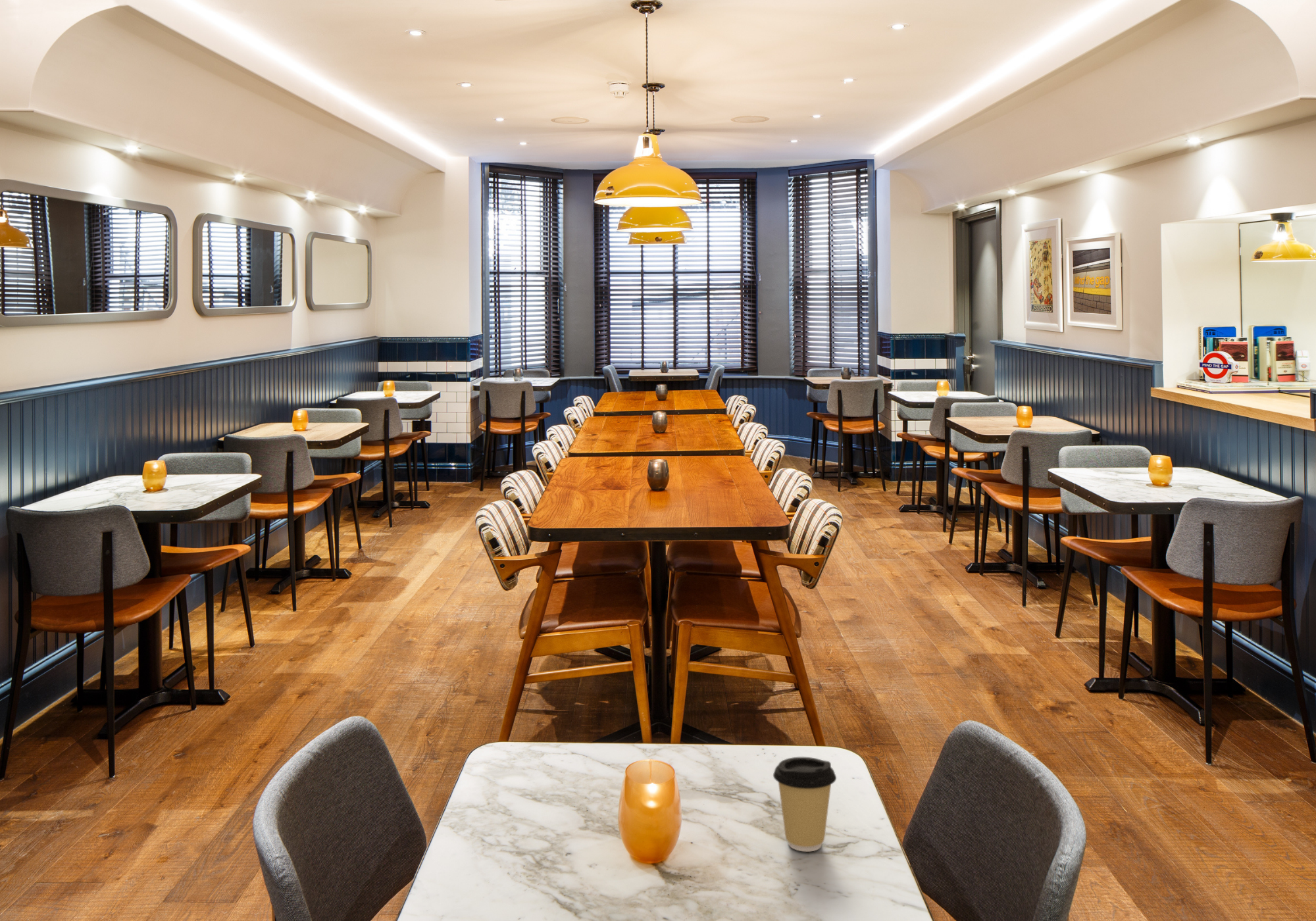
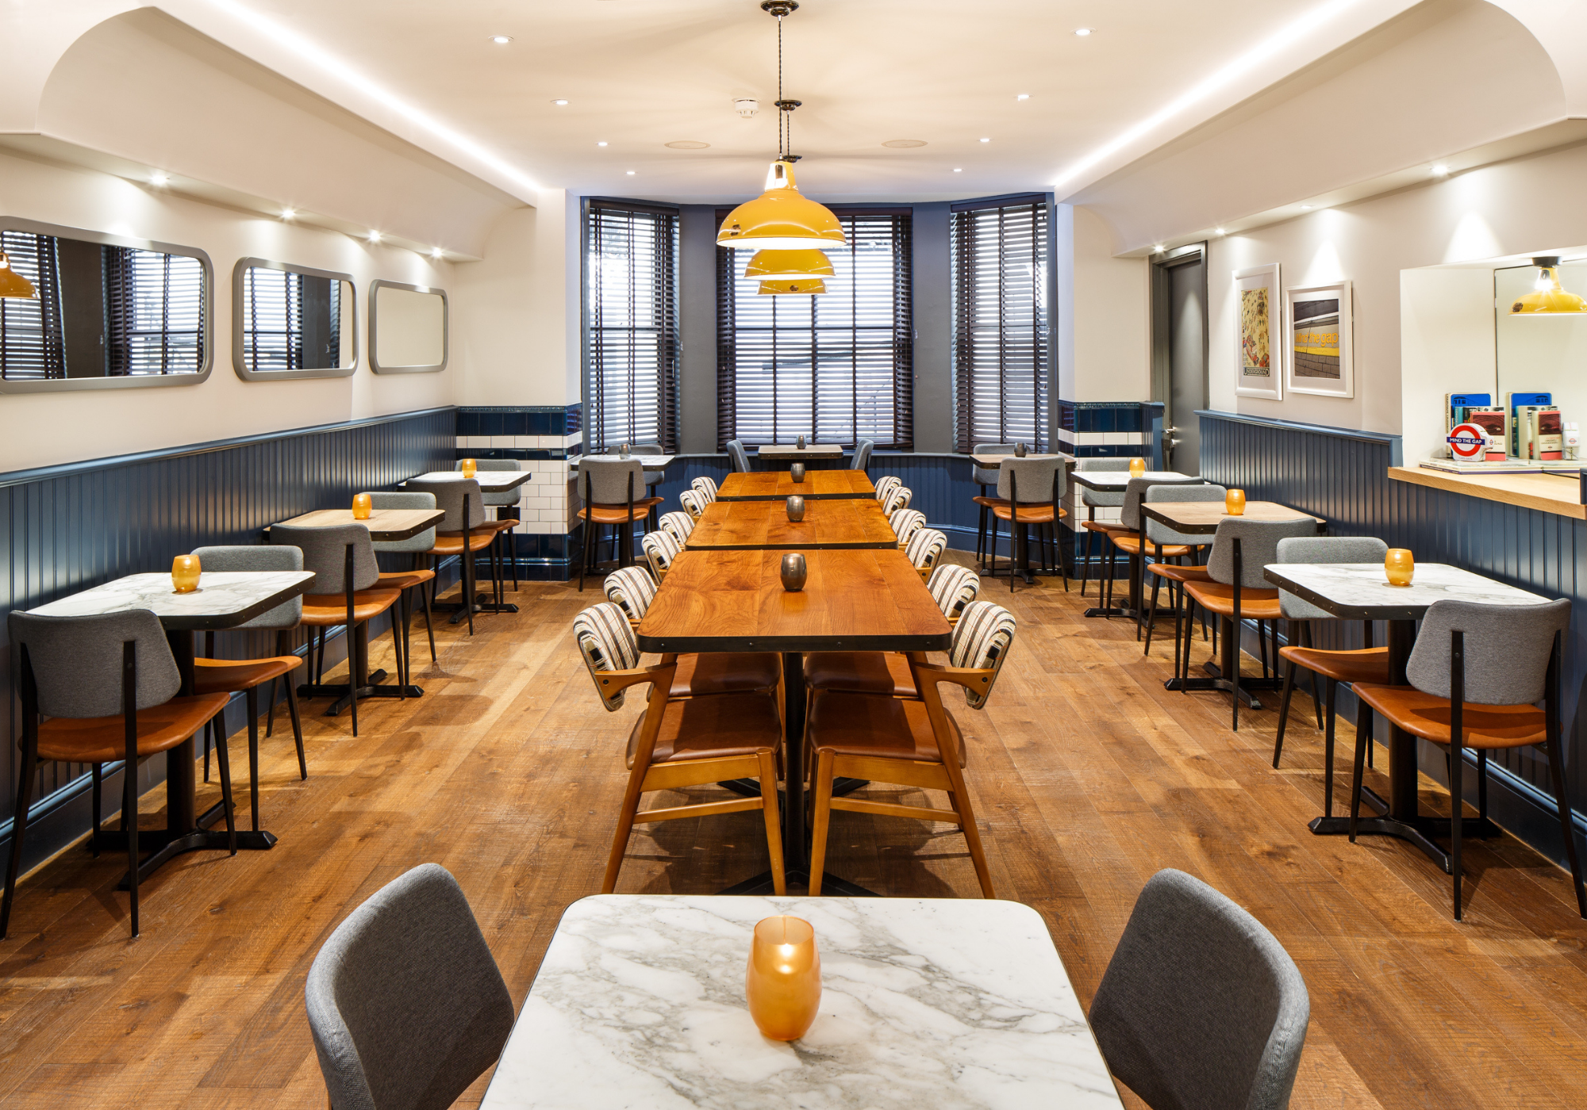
- coffee cup (805, 803)
